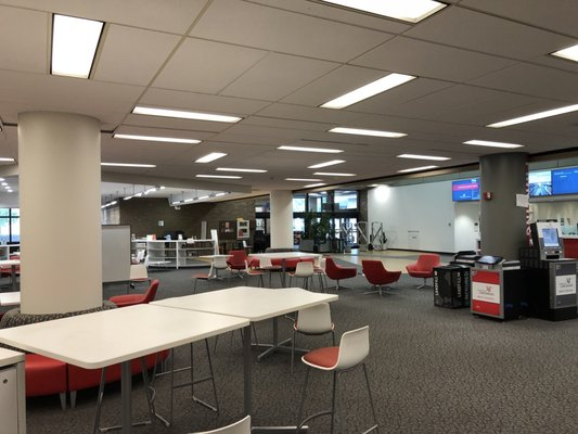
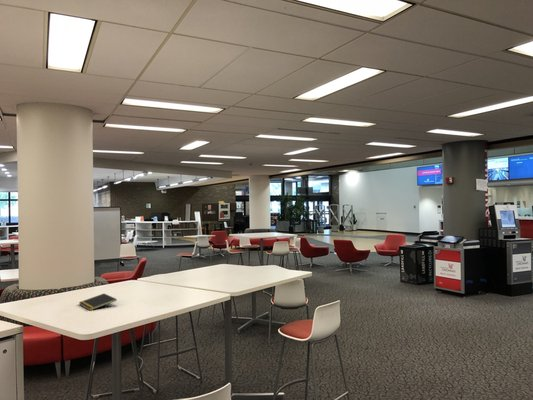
+ notepad (97, 301)
